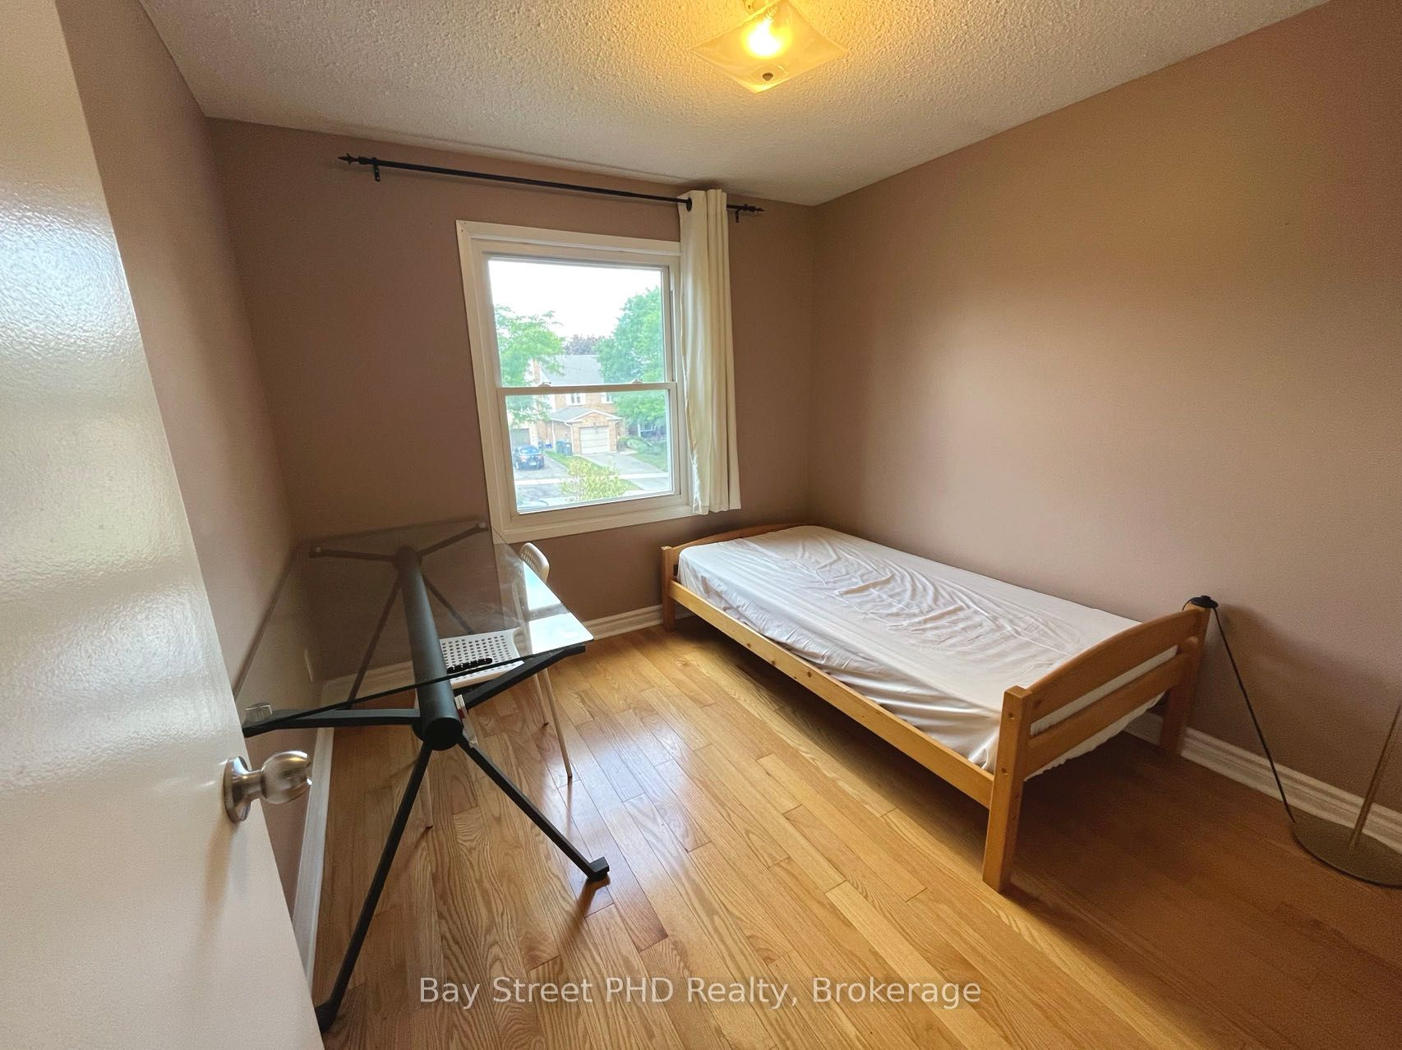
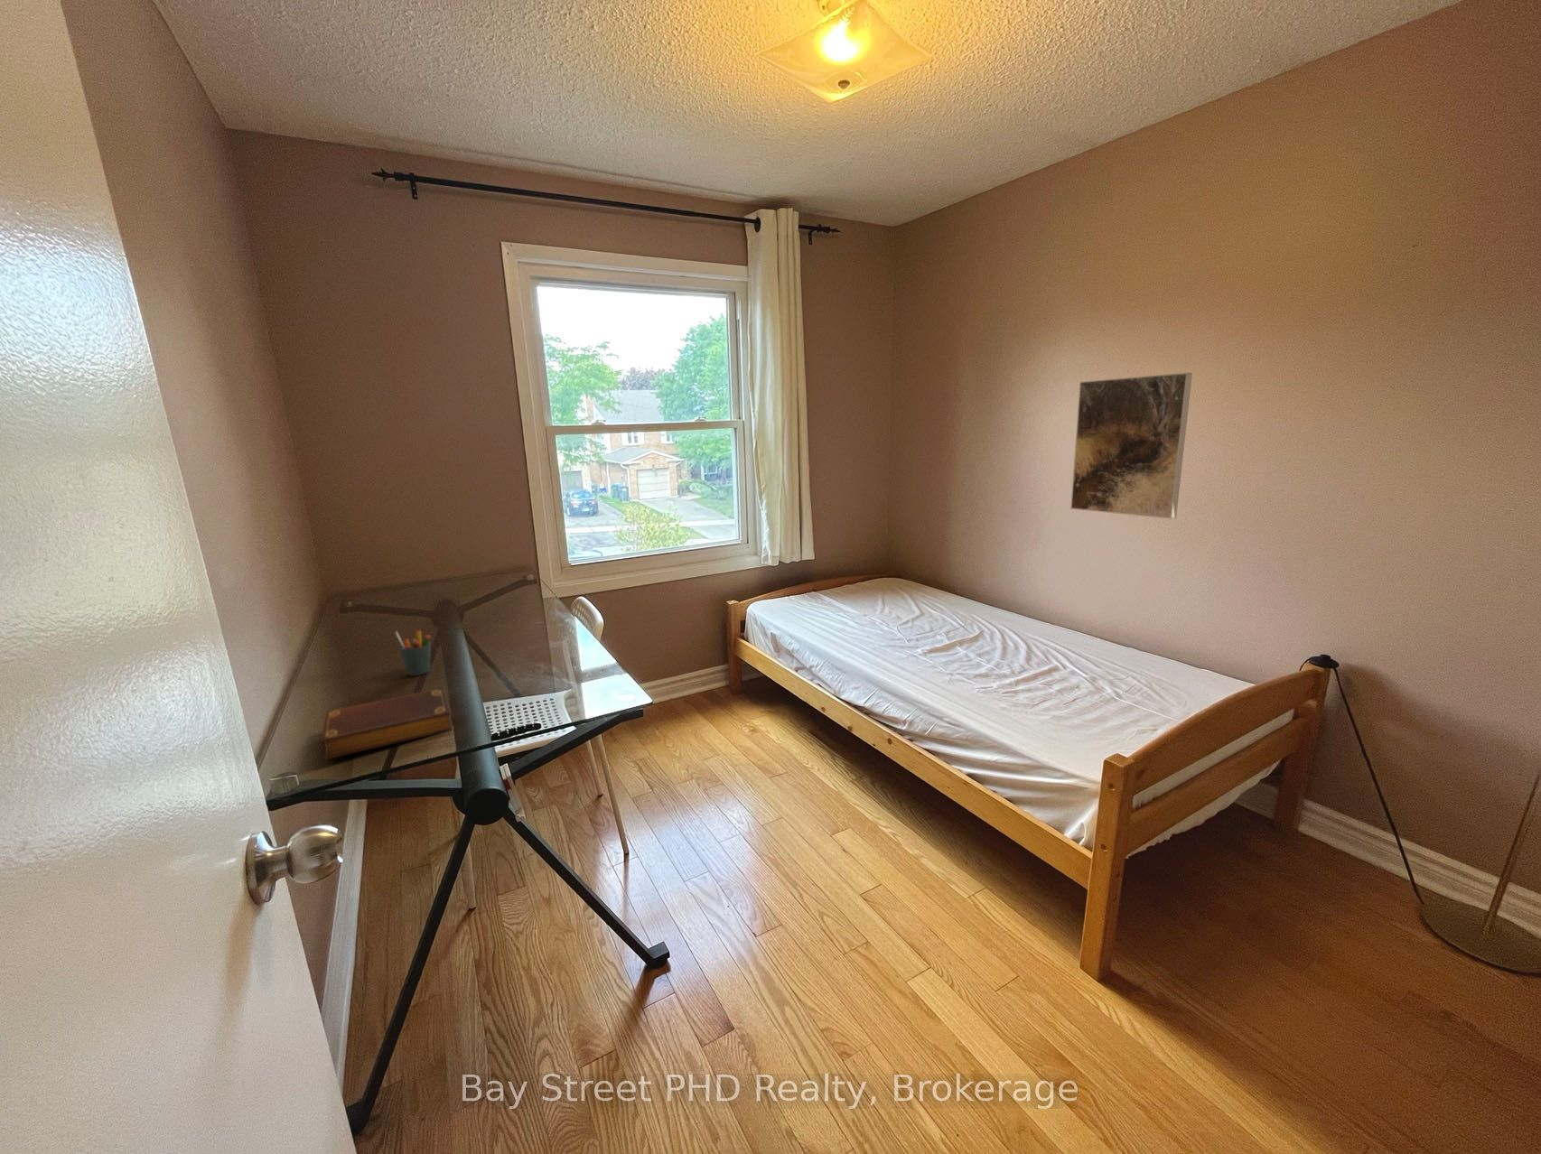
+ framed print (1125, 447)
+ pen holder (416, 651)
+ book (389, 719)
